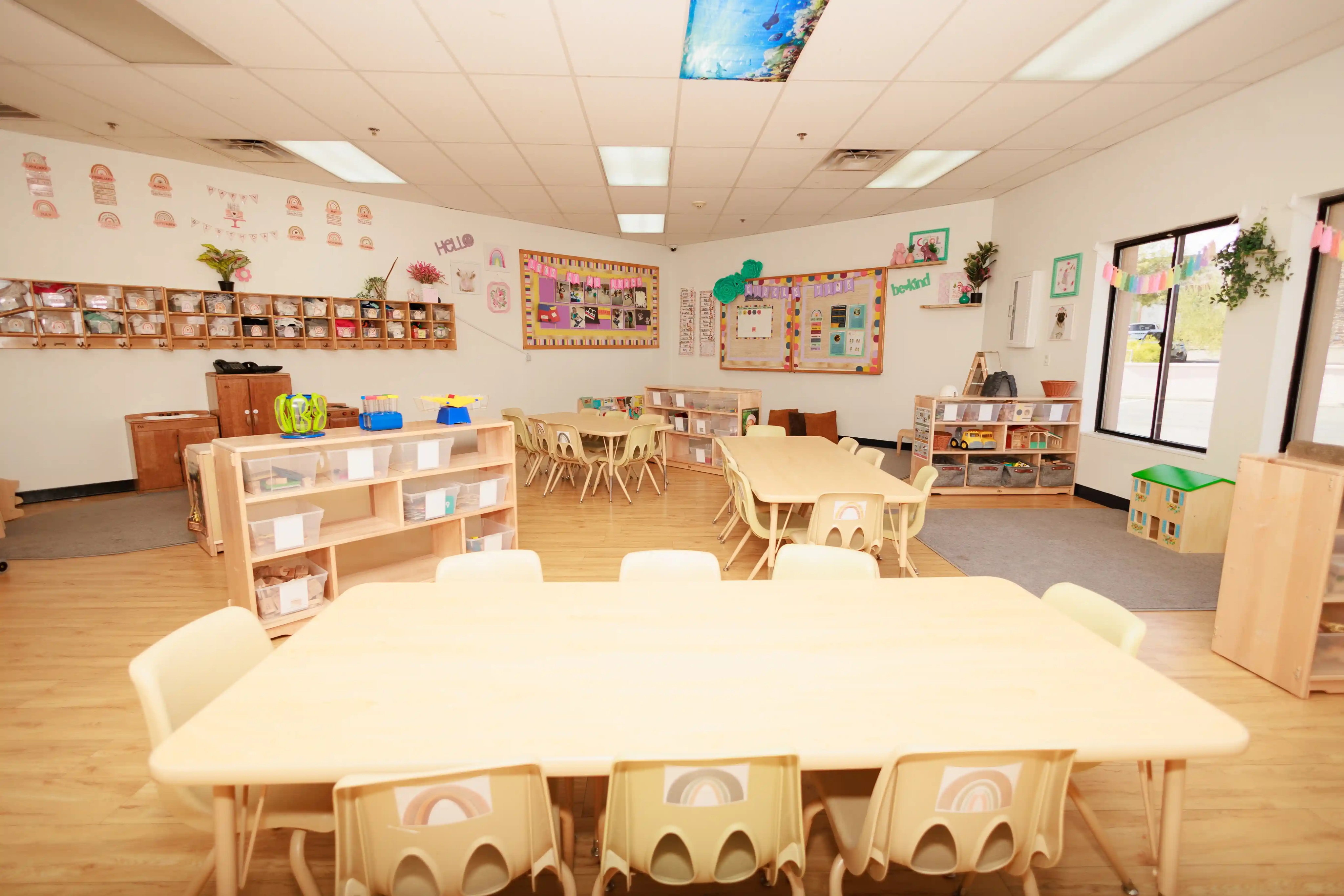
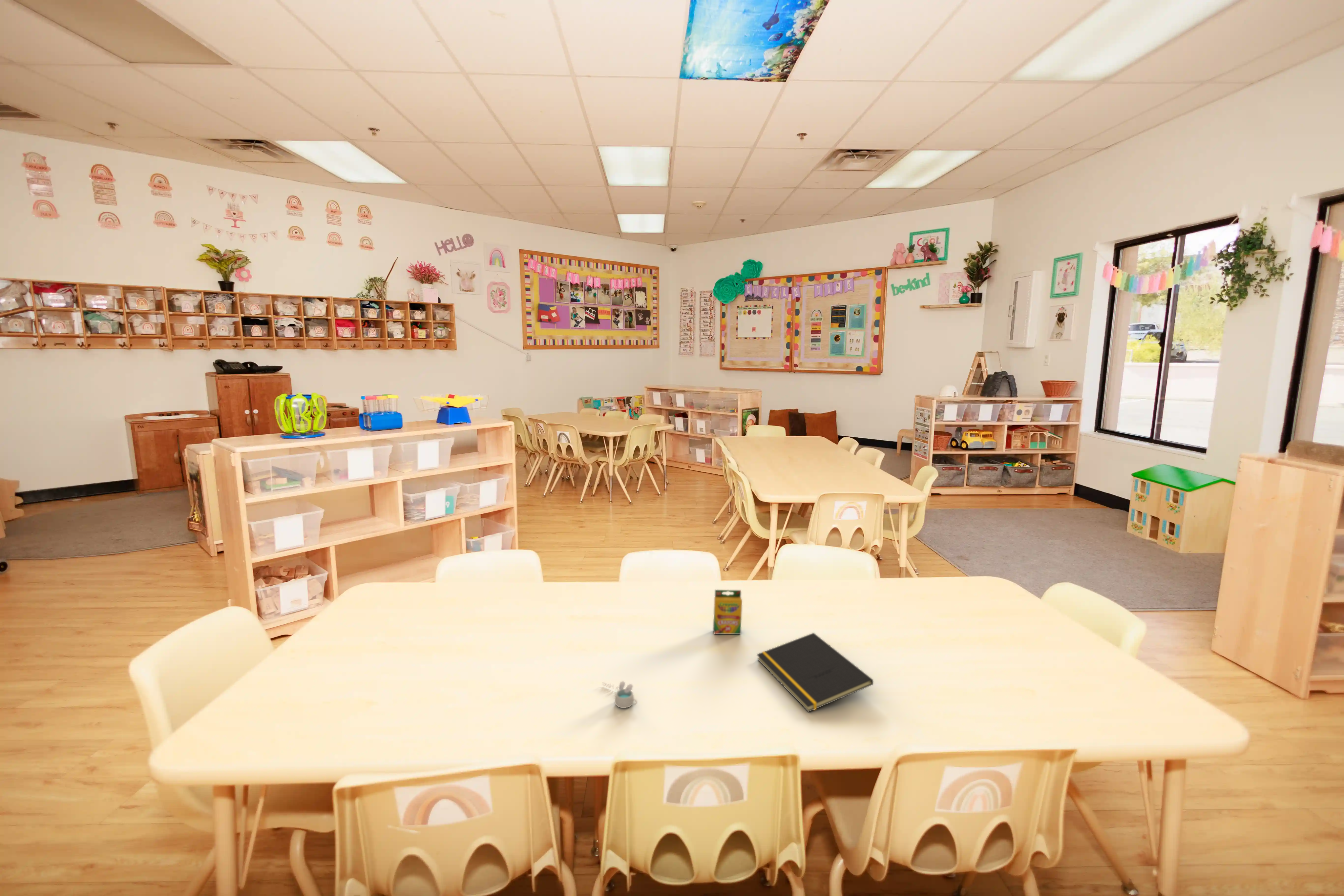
+ notepad (811, 668)
+ crayon box (727, 612)
+ cup (617, 688)
